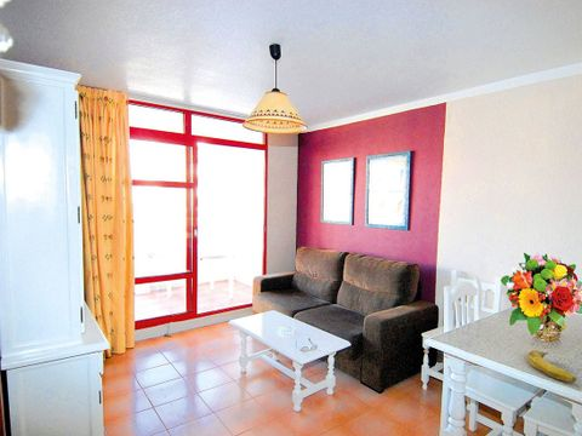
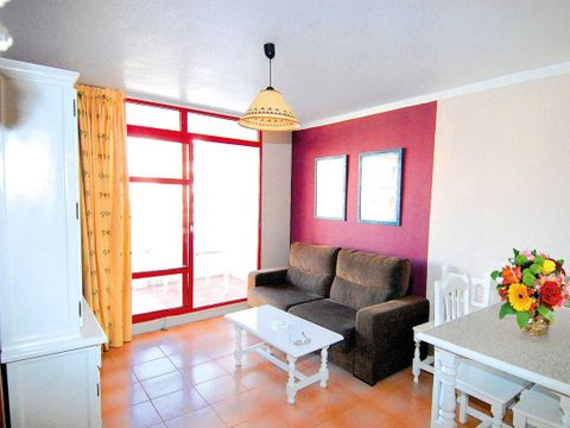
- banana (549, 363)
